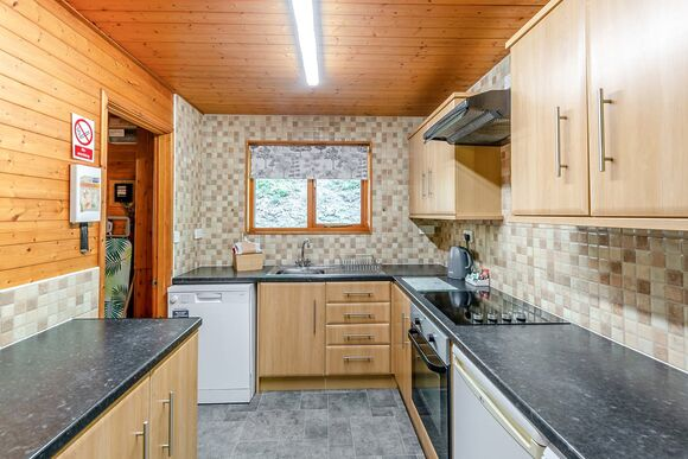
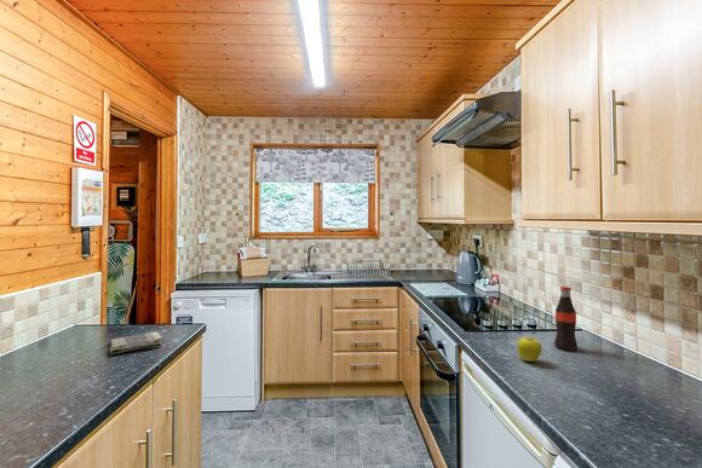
+ dish towel (136, 341)
+ bottle (565, 317)
+ fruit (529, 348)
